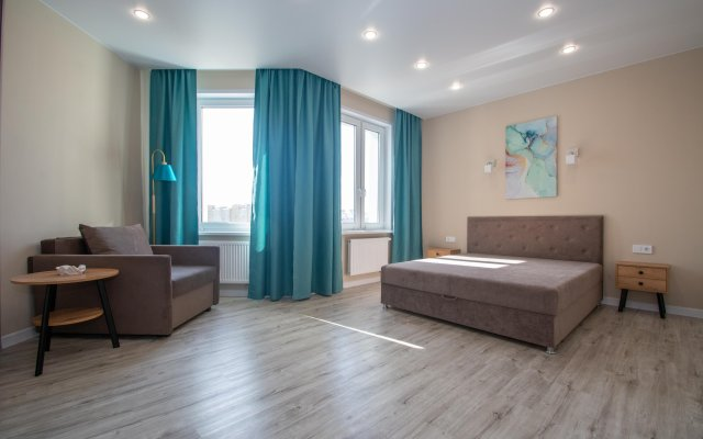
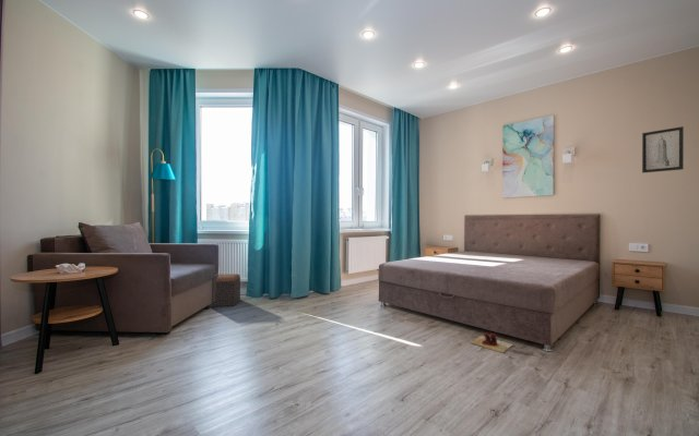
+ wall art (662, 150)
+ footstool (224, 289)
+ slippers (490, 338)
